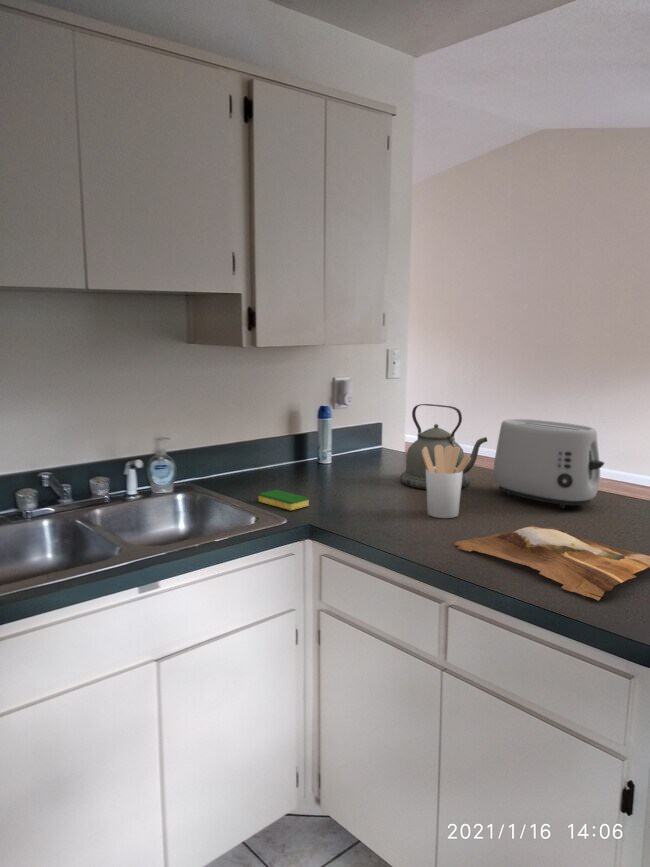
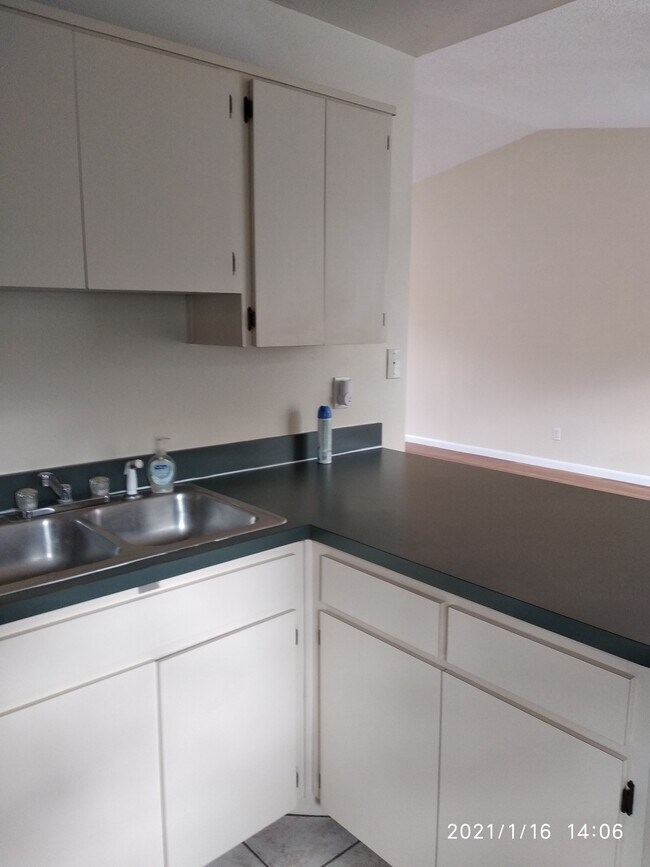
- dish sponge (283, 499)
- kettle (440, 444)
- cutting board (559, 546)
- utensil holder (444, 479)
- toaster (545, 462)
